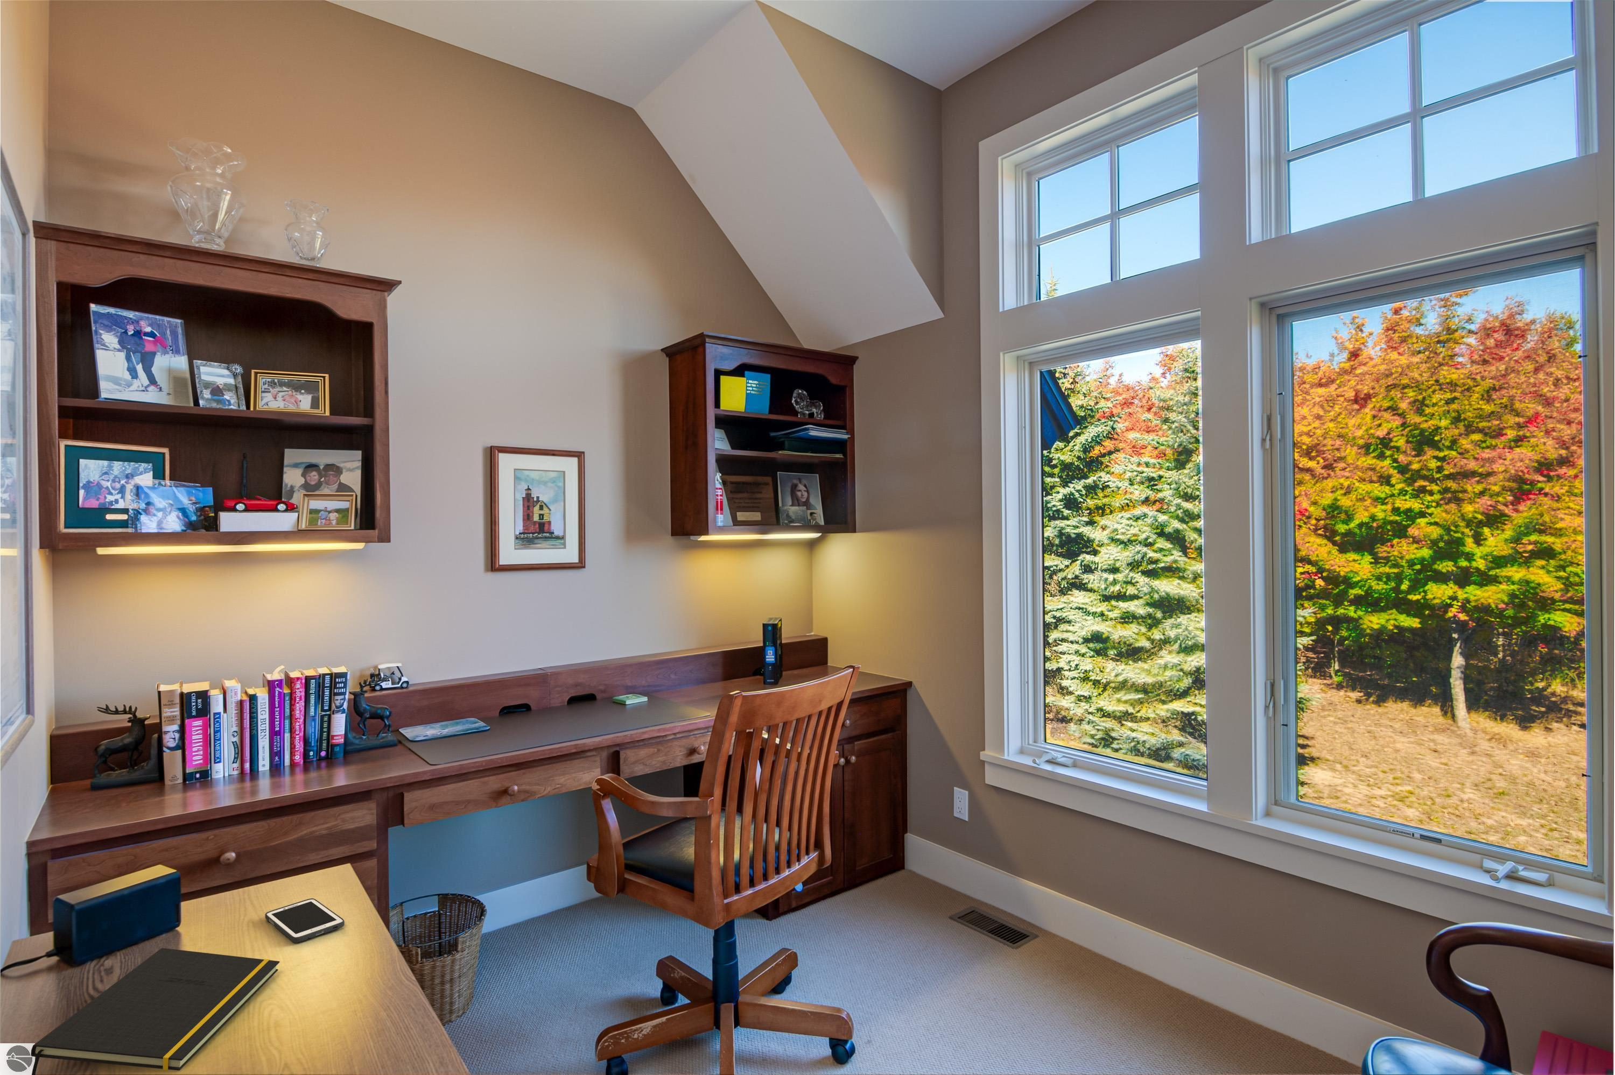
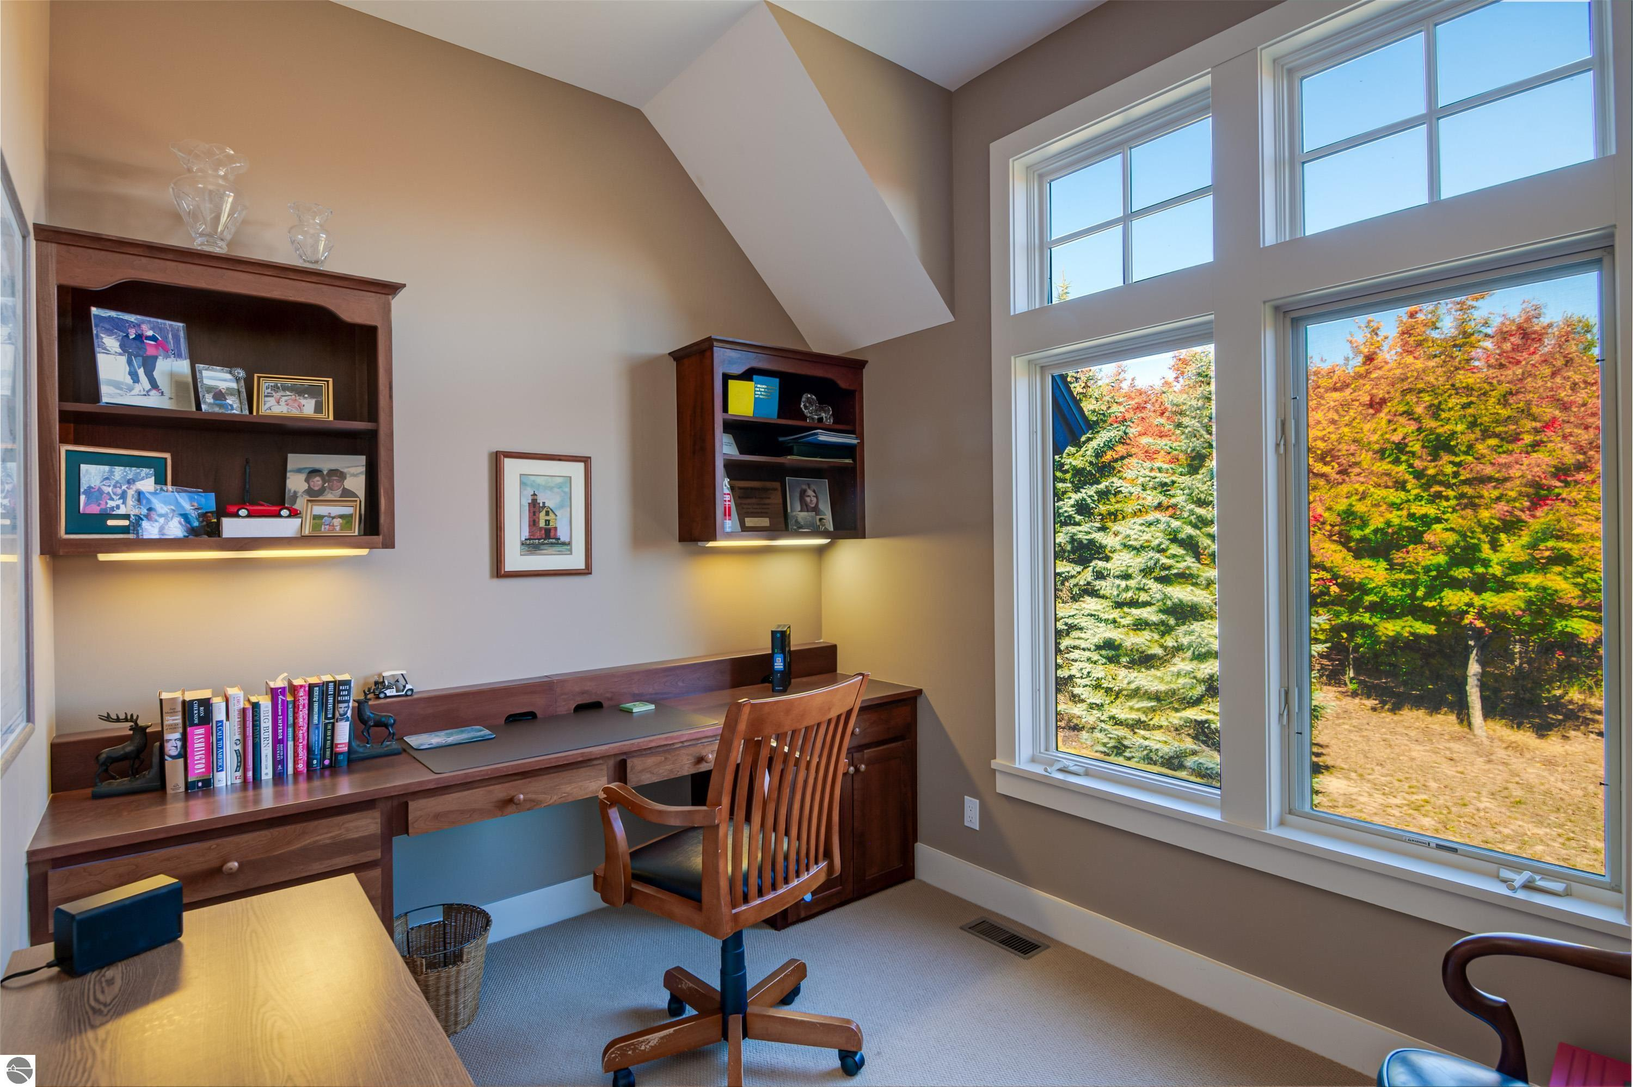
- notepad (169, 1003)
- cell phone (304, 919)
